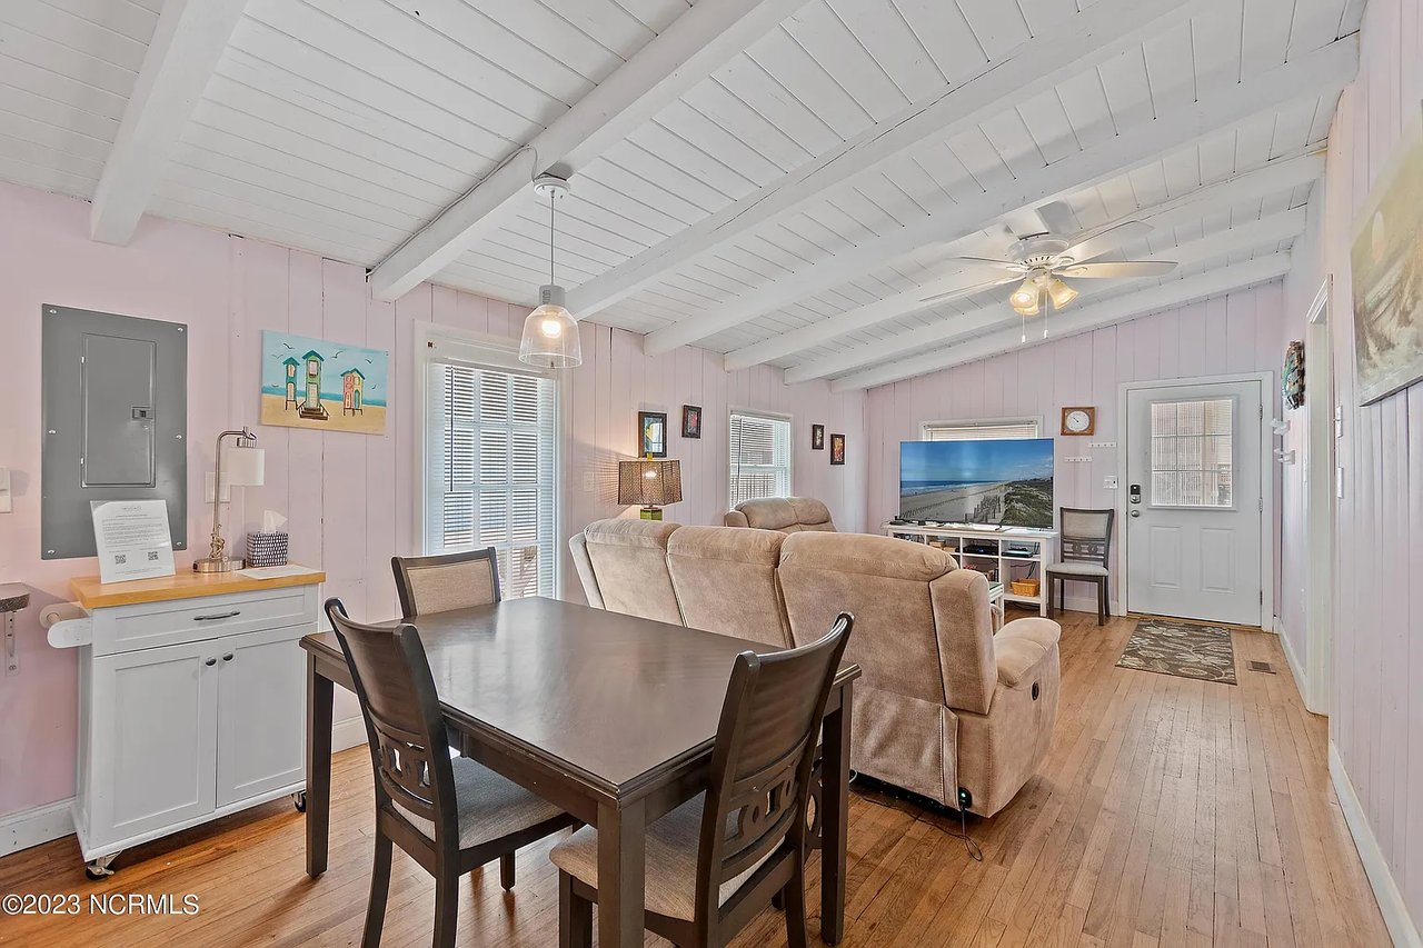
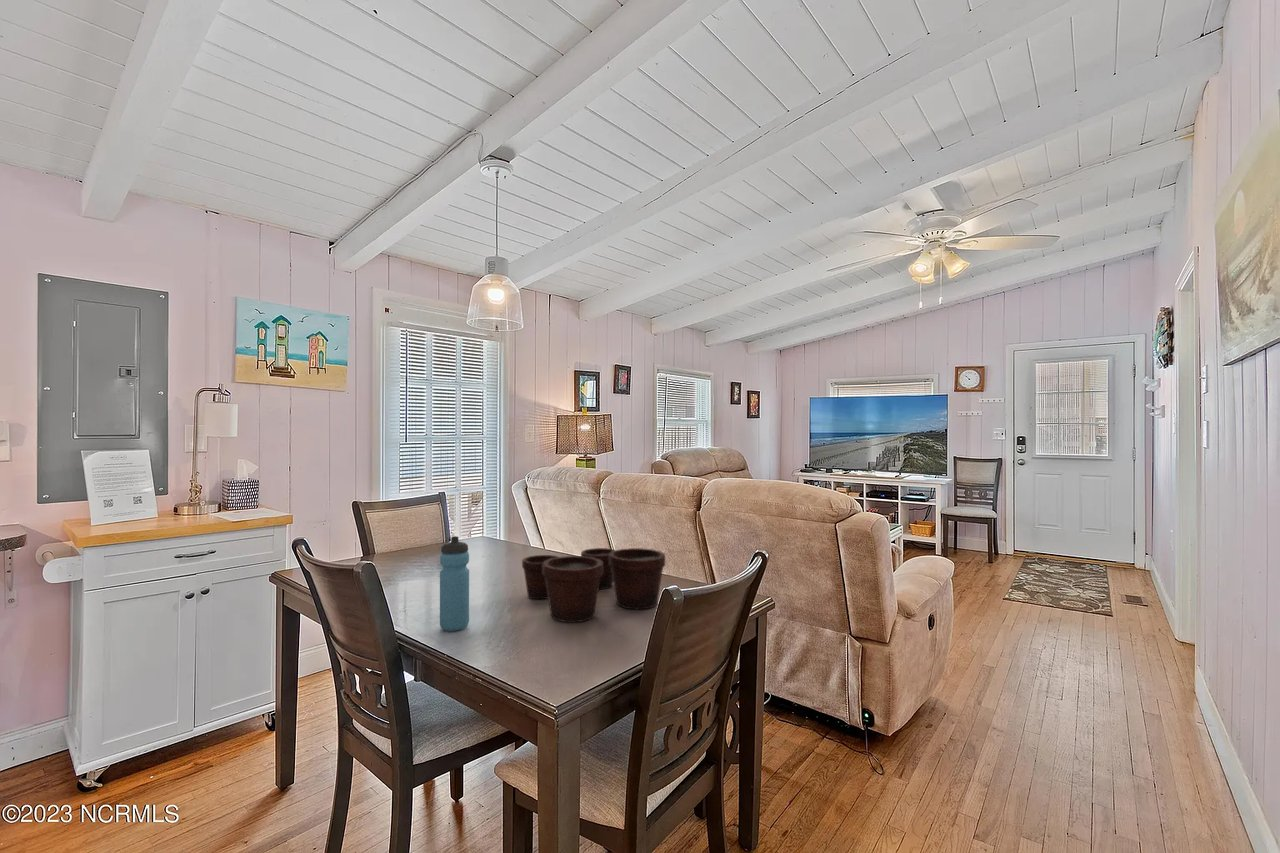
+ water bottle (454, 581)
+ flower pot (590, 576)
